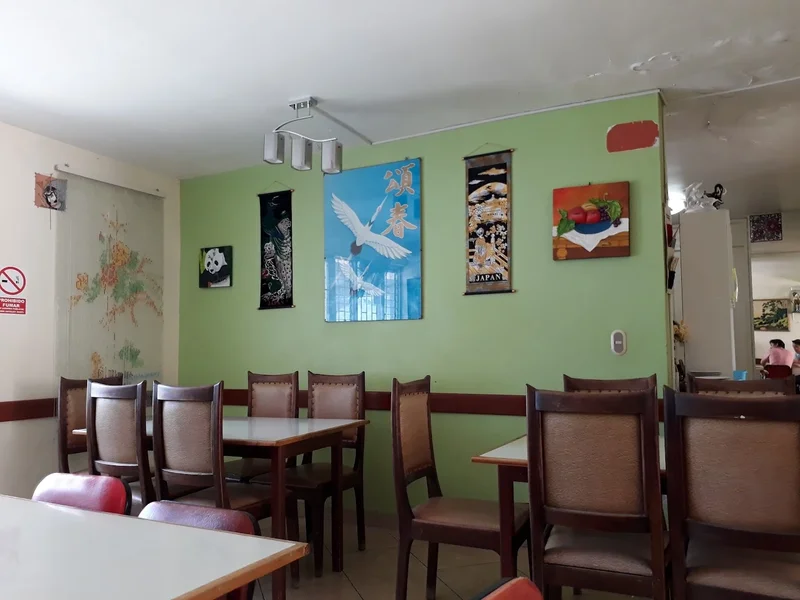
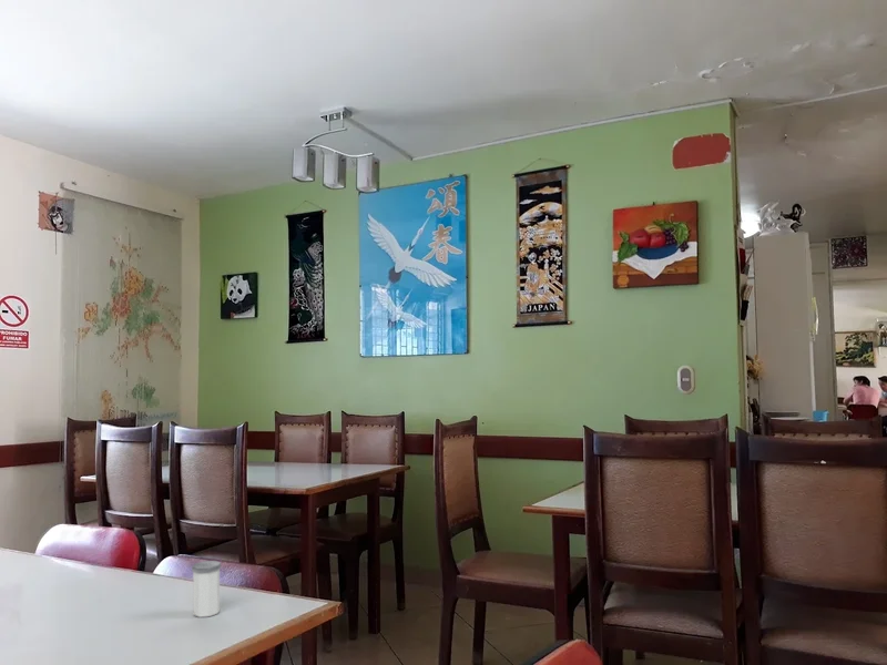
+ salt shaker (206, 589)
